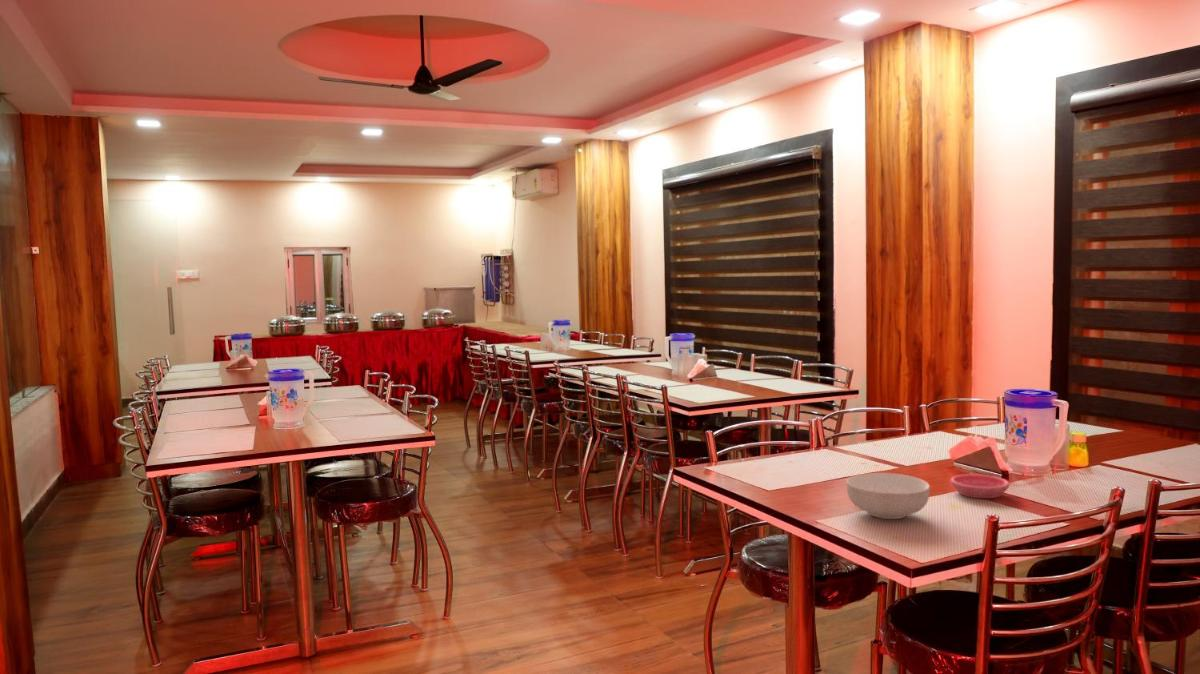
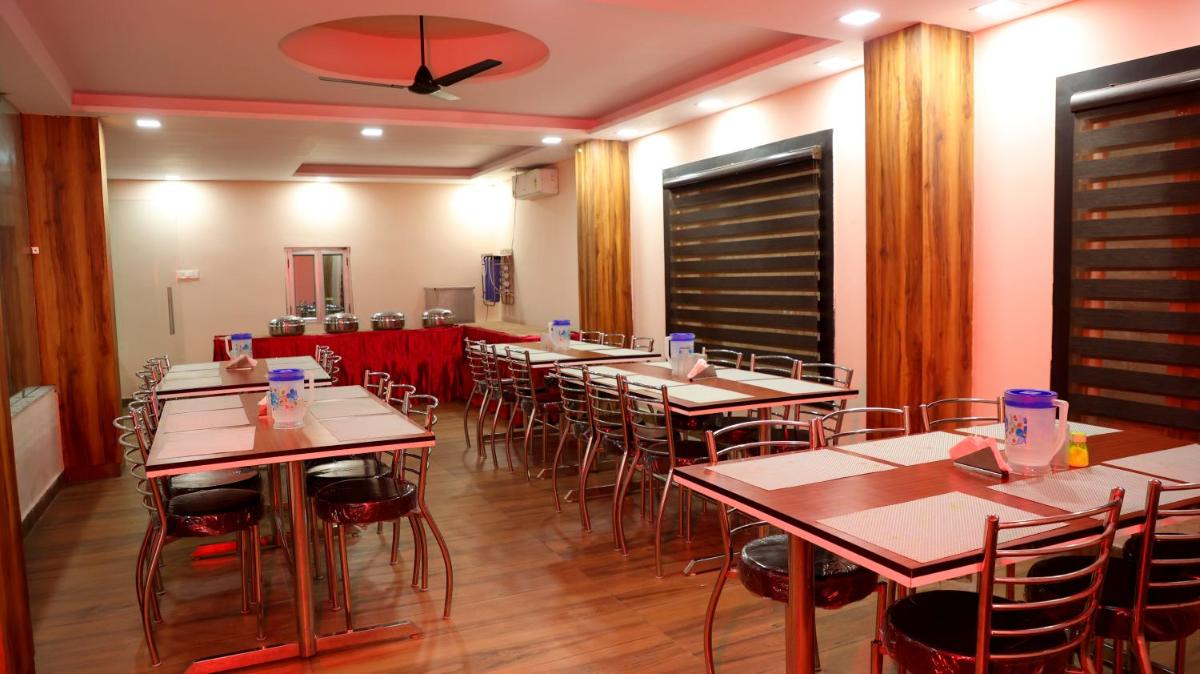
- cereal bowl (887, 497)
- saucer (979, 486)
